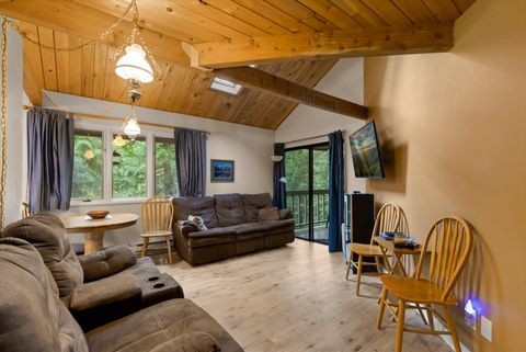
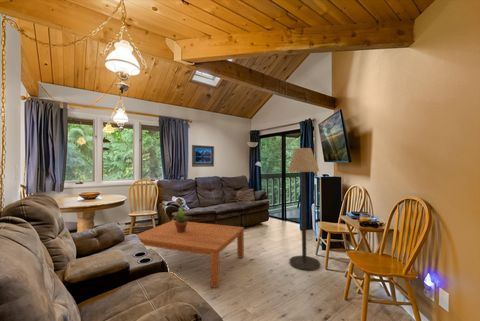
+ coffee table (190, 247)
+ floor lamp (303, 205)
+ potted plant (181, 220)
